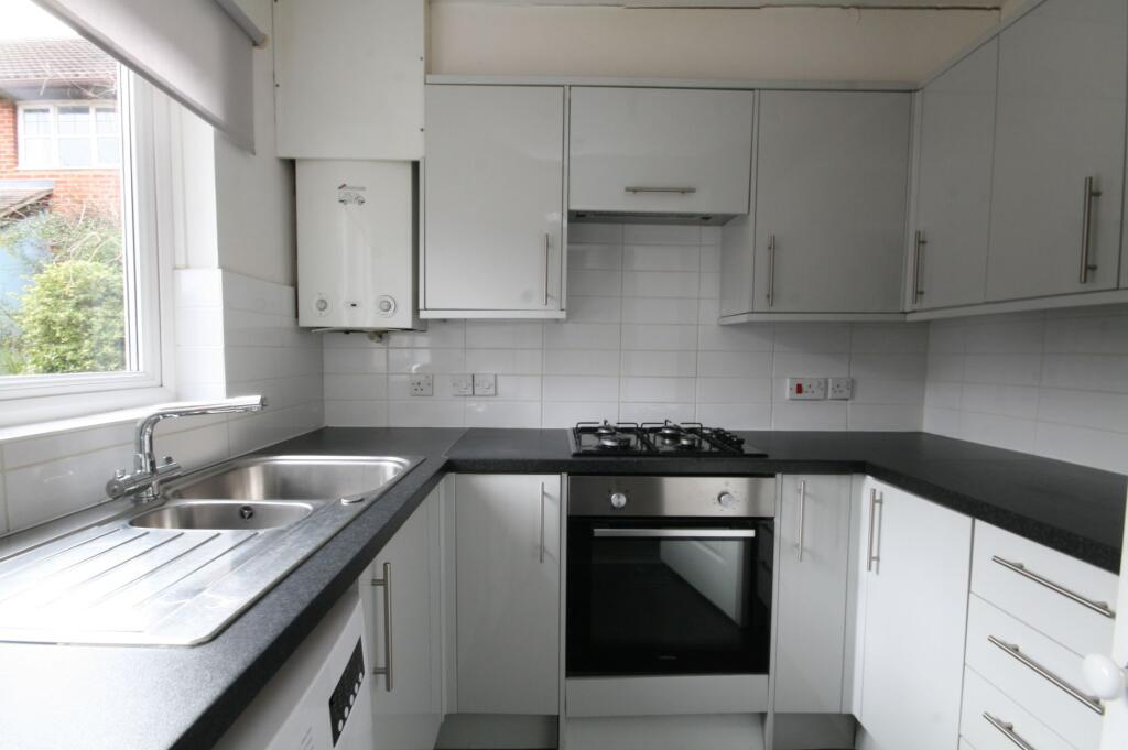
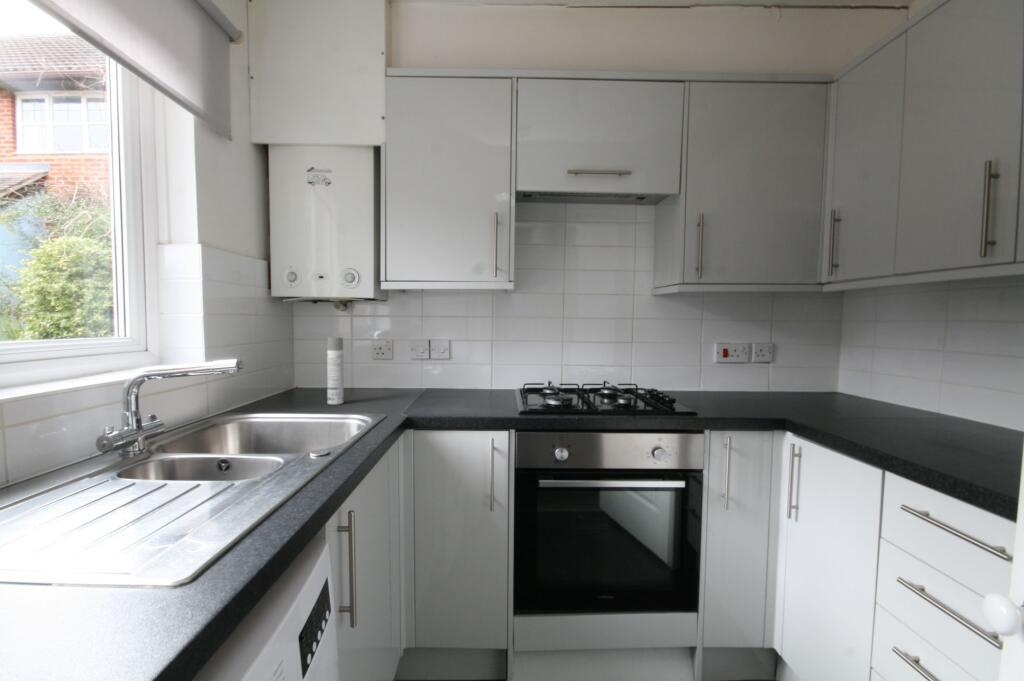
+ spray bottle (335, 370)
